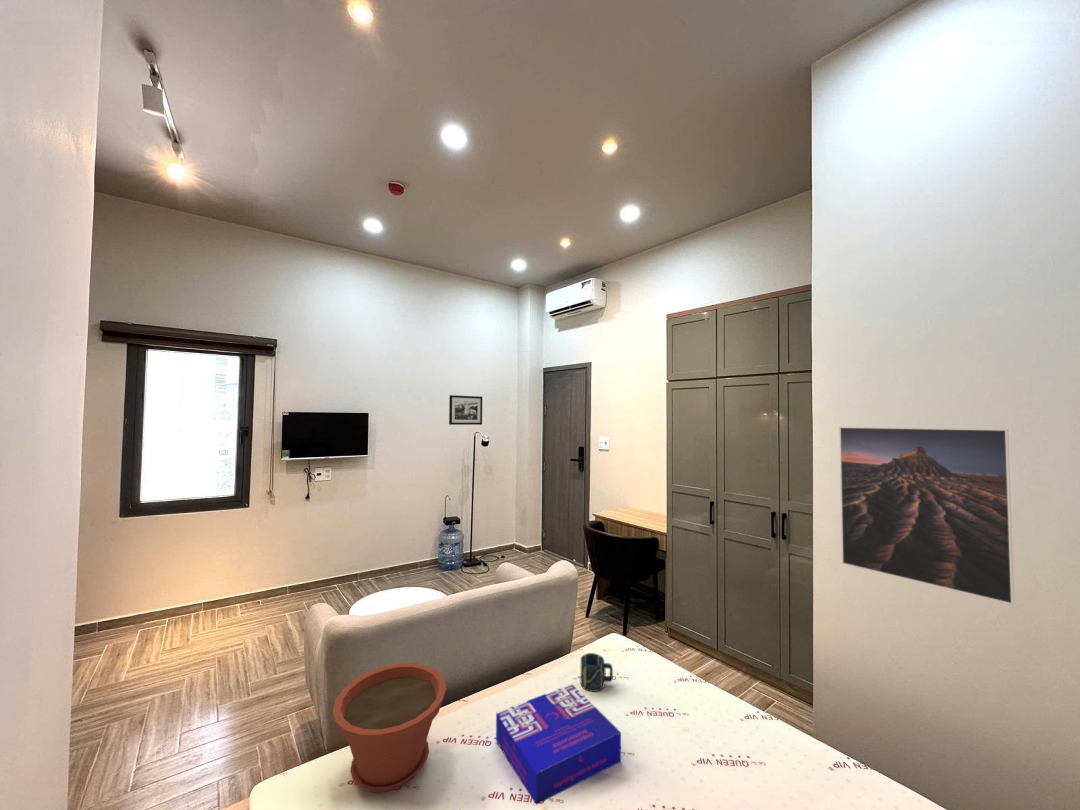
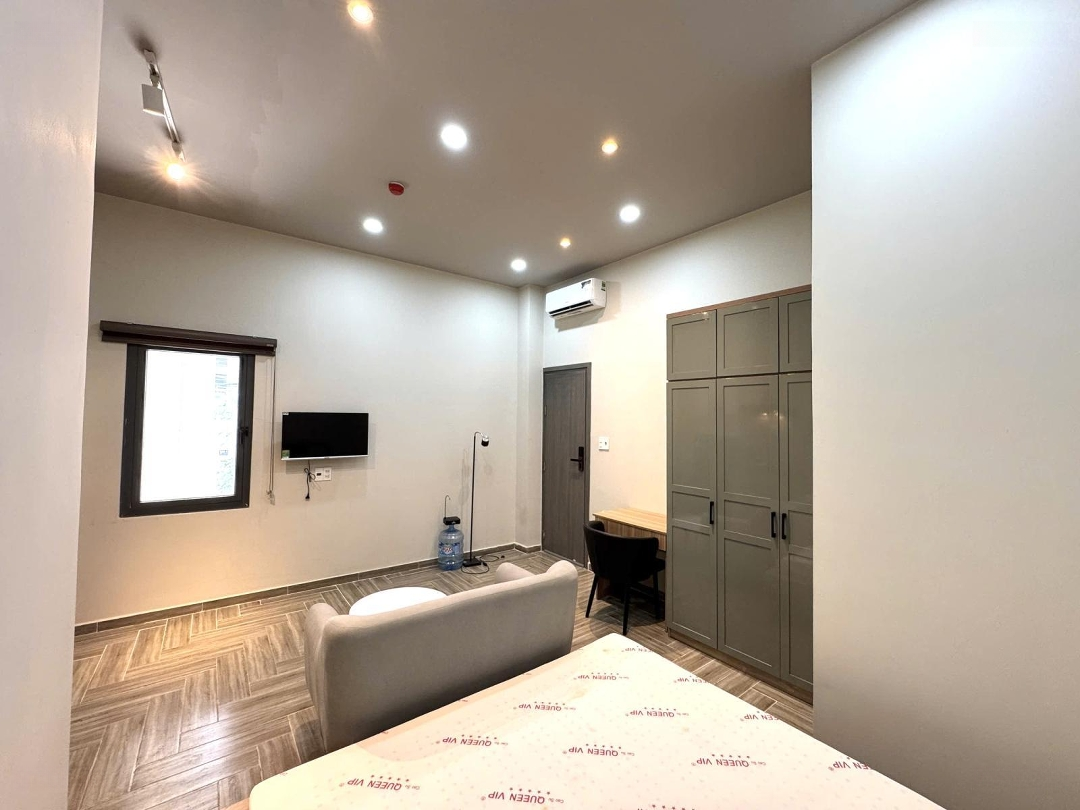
- plant pot (391, 730)
- board game (556, 736)
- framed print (915, 503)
- picture frame (466, 410)
- cup (596, 672)
